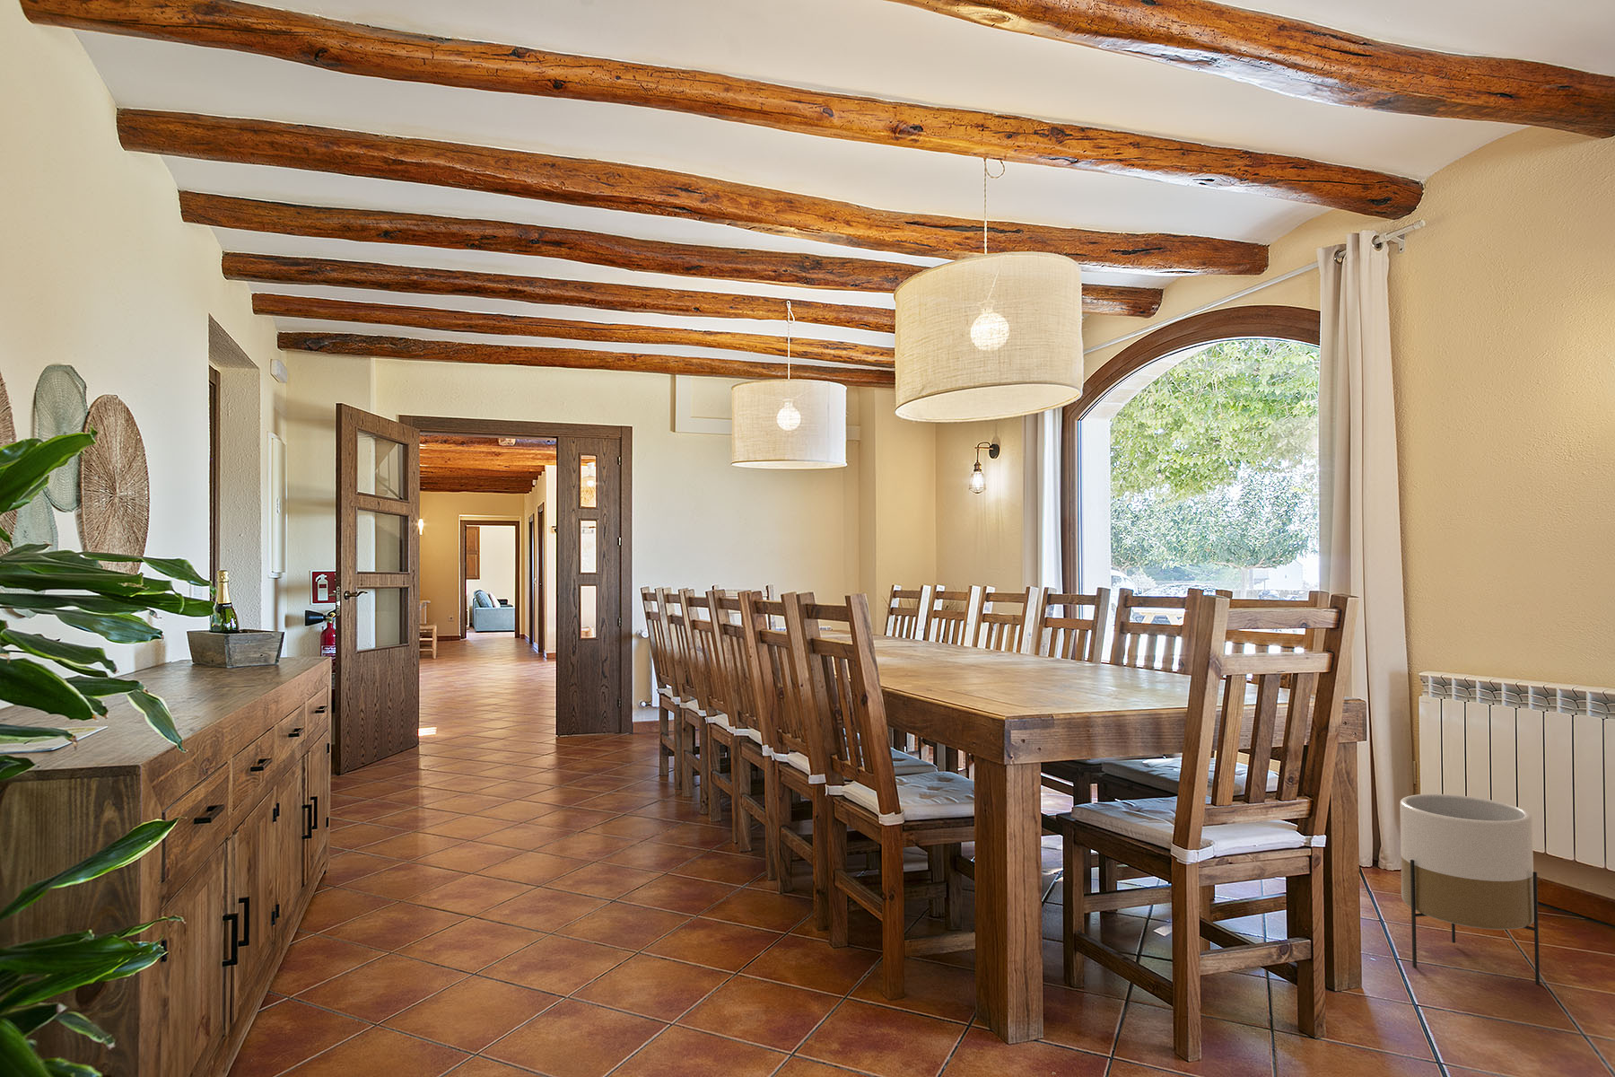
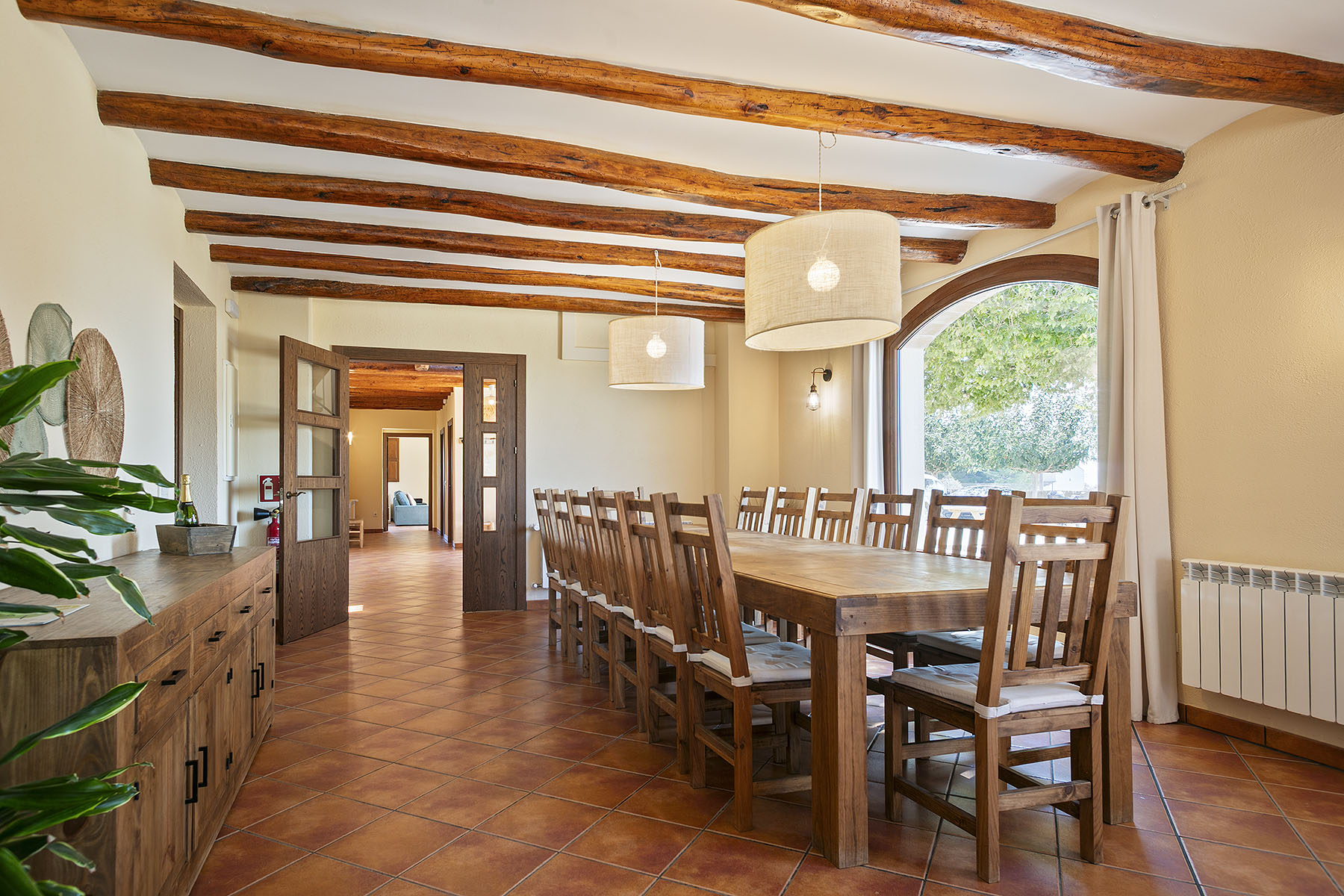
- planter (1464, 885)
